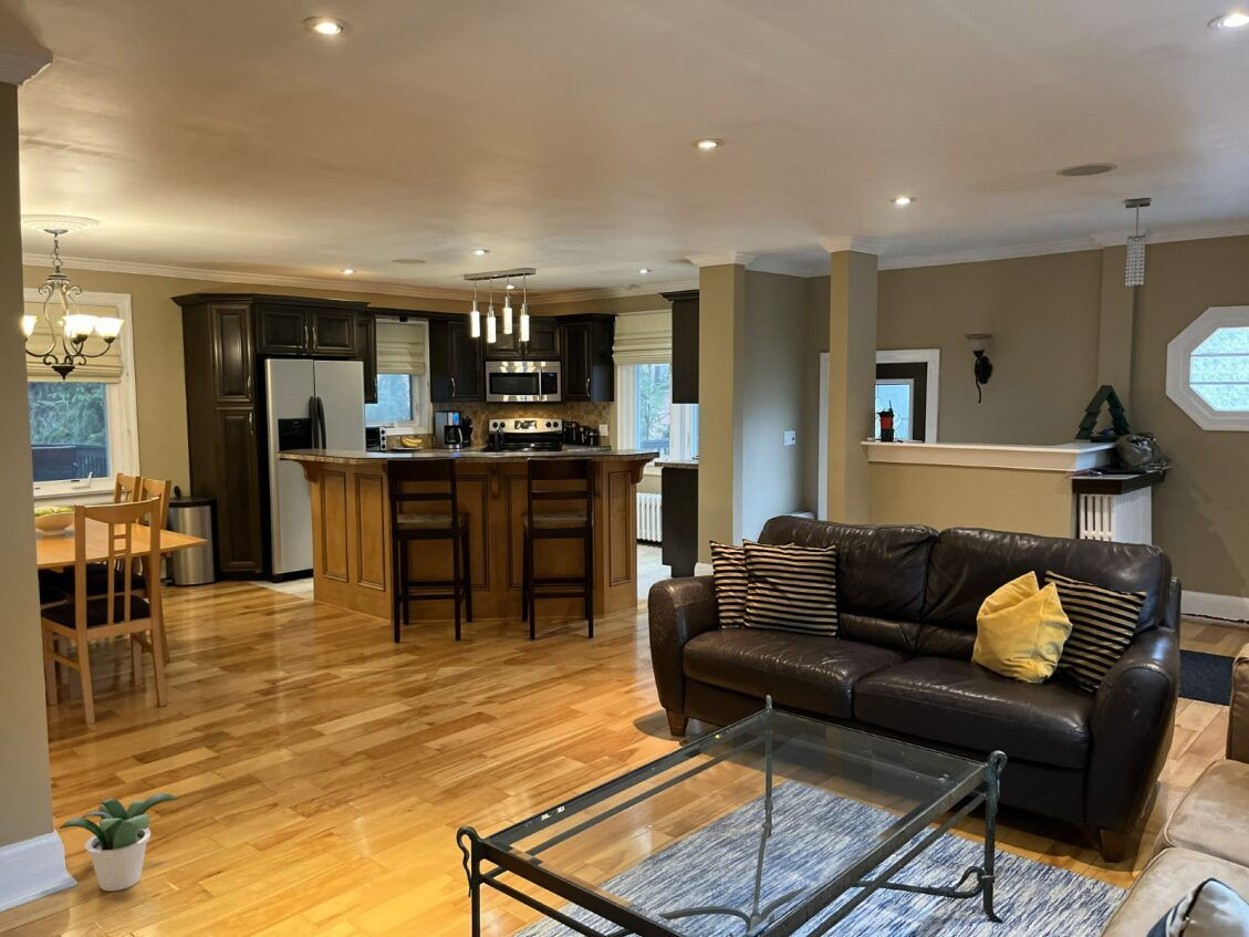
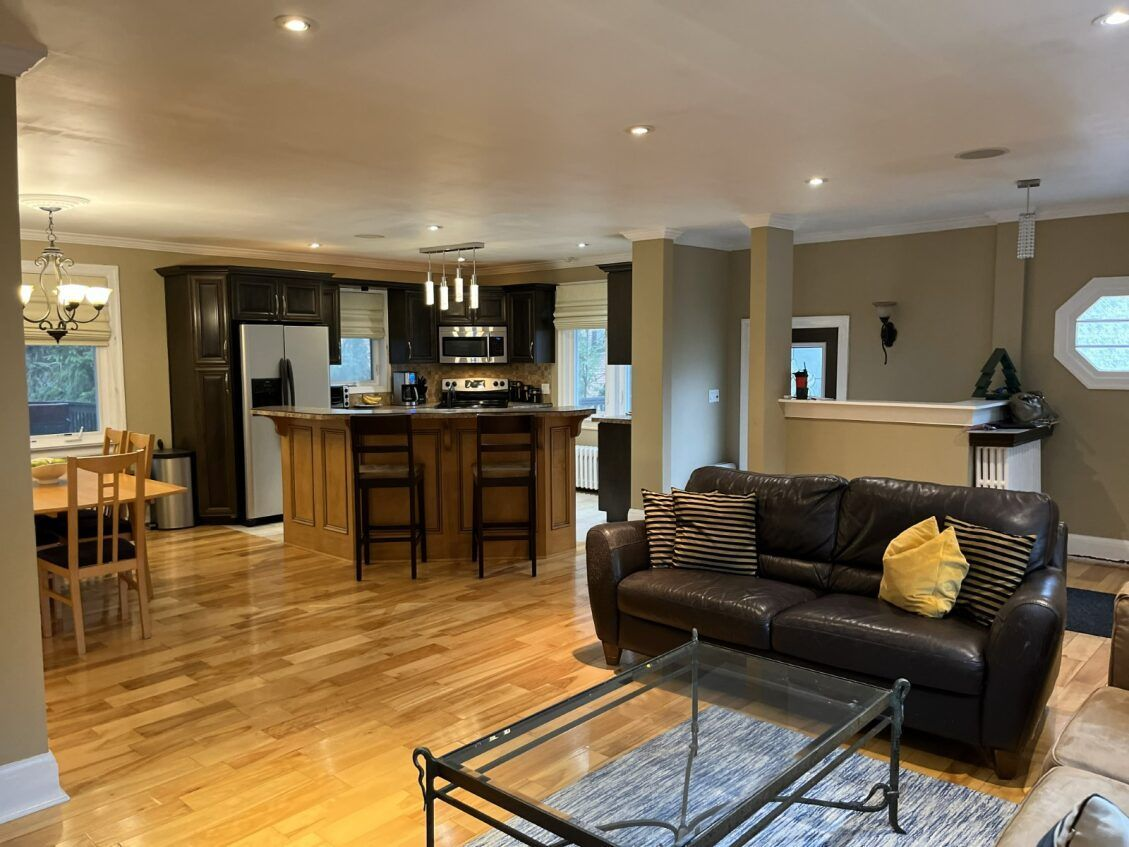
- potted plant (124, 844)
